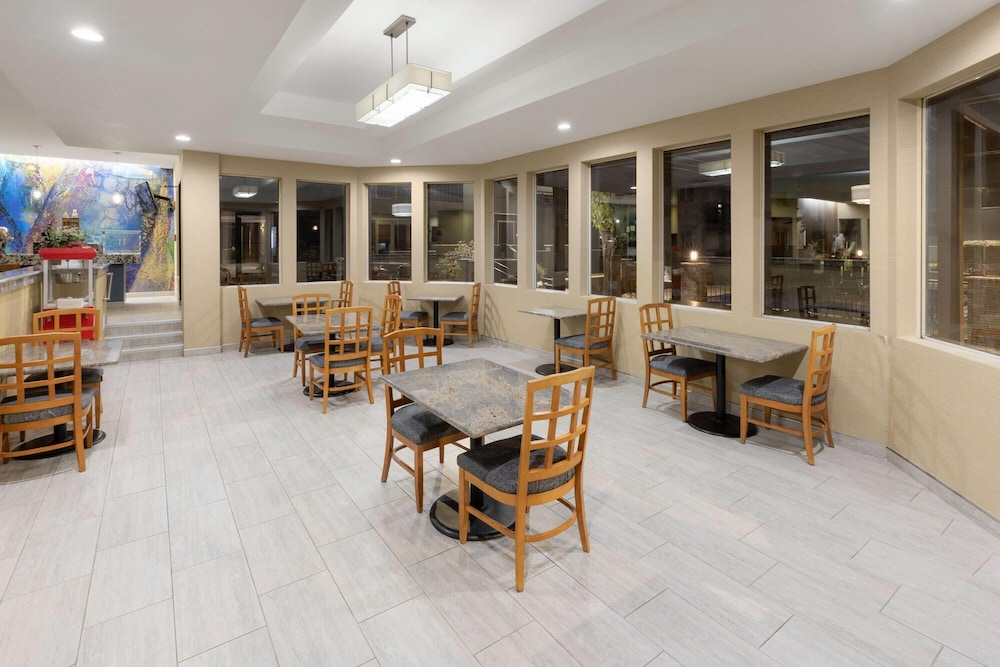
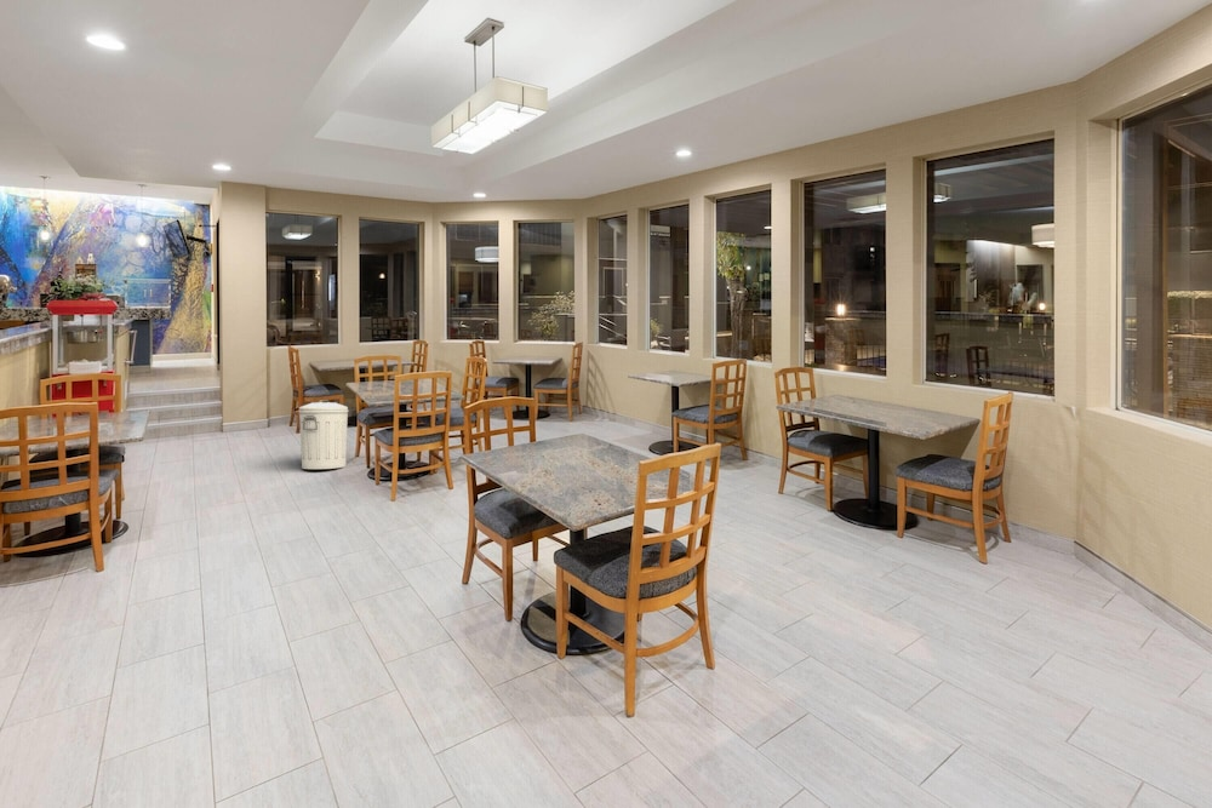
+ trash can (324, 432)
